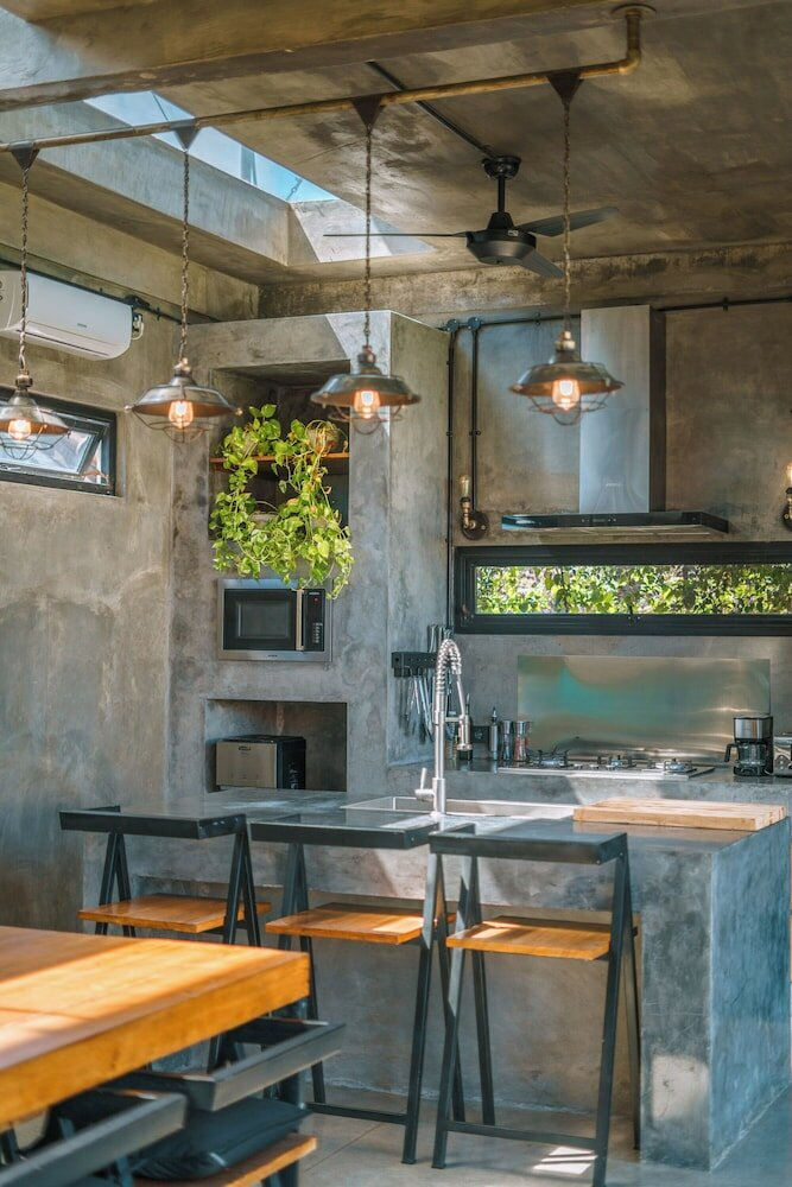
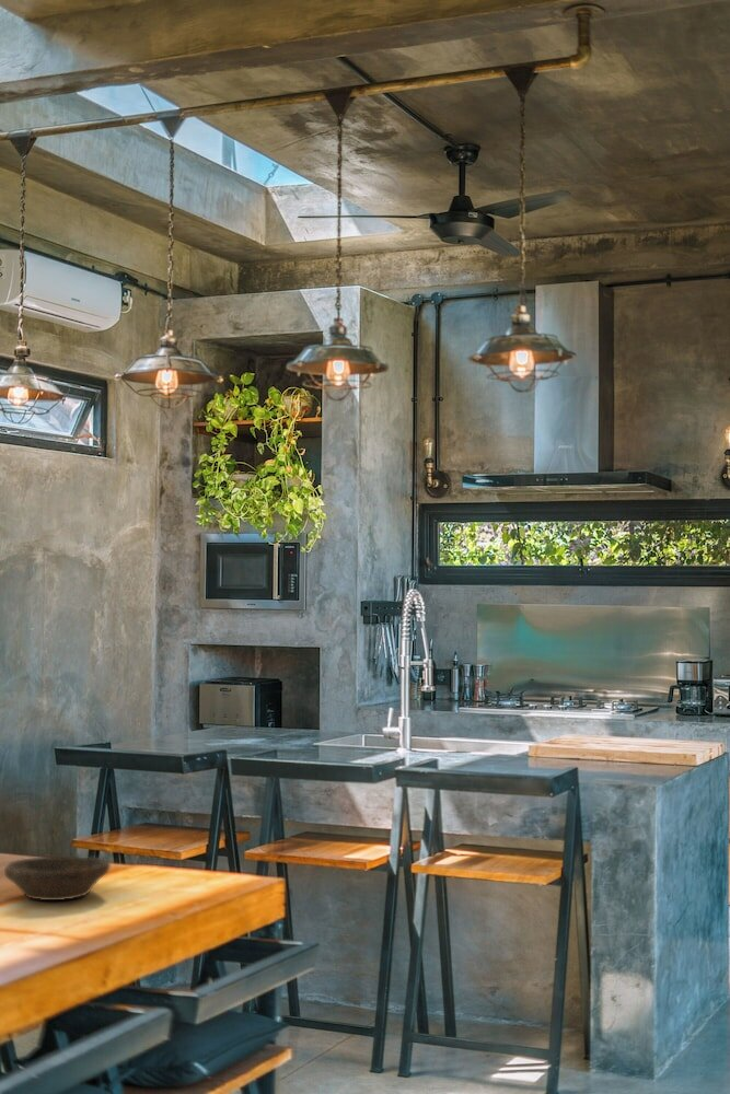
+ wooden bowl (57, 878)
